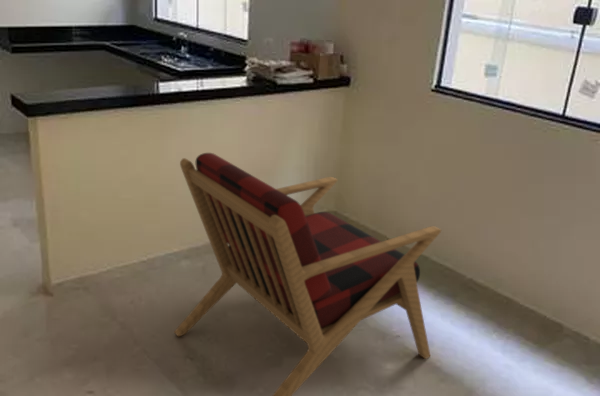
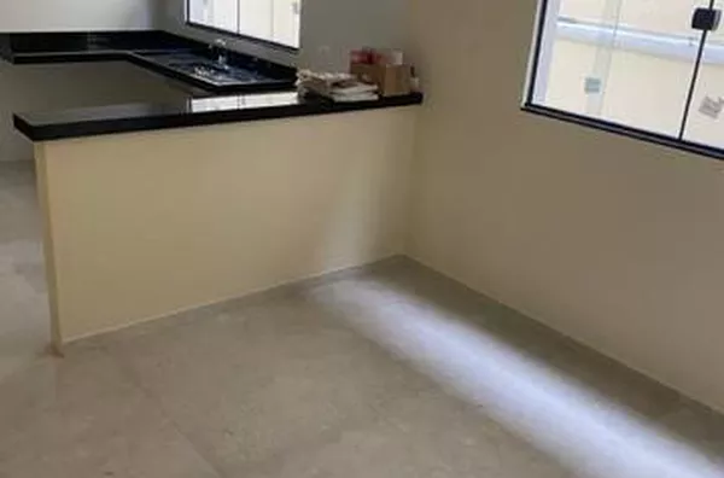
- armchair (309, 259)
